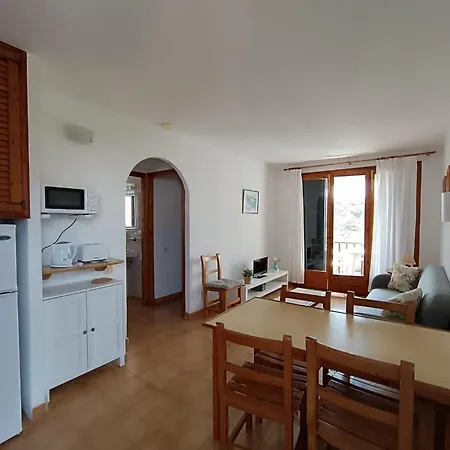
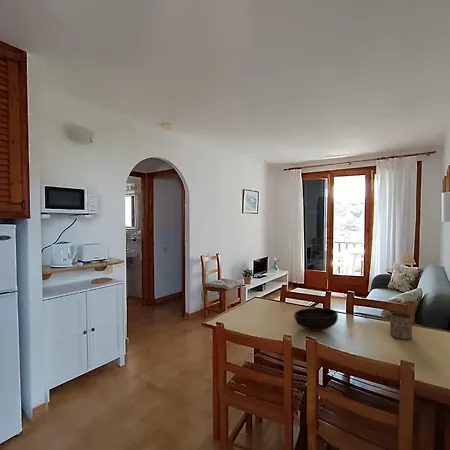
+ bowl (315, 319)
+ cup (400, 325)
